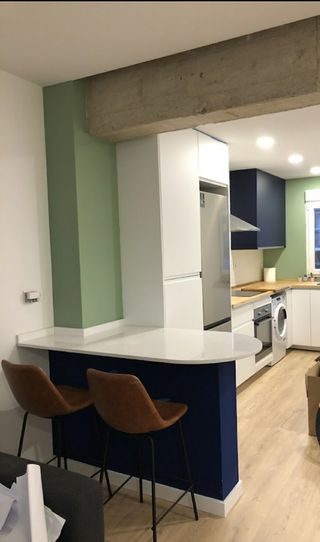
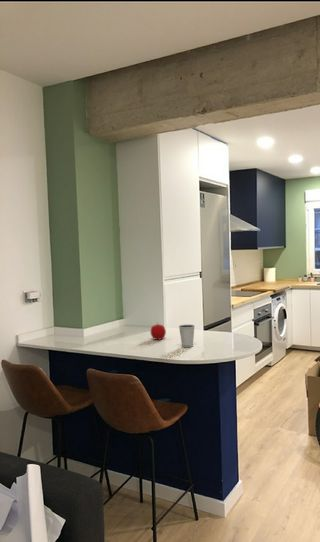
+ dixie cup (187, 336)
+ fruit (158, 330)
